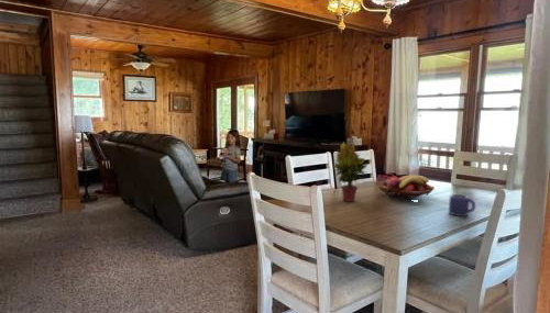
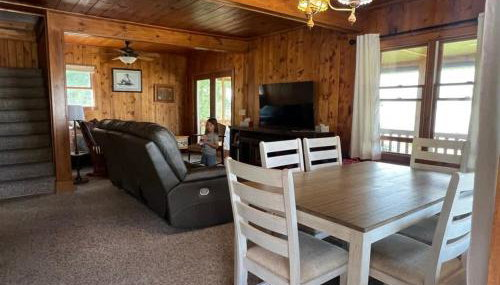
- fruit basket (406, 186)
- potted plant (349, 170)
- mug (462, 205)
